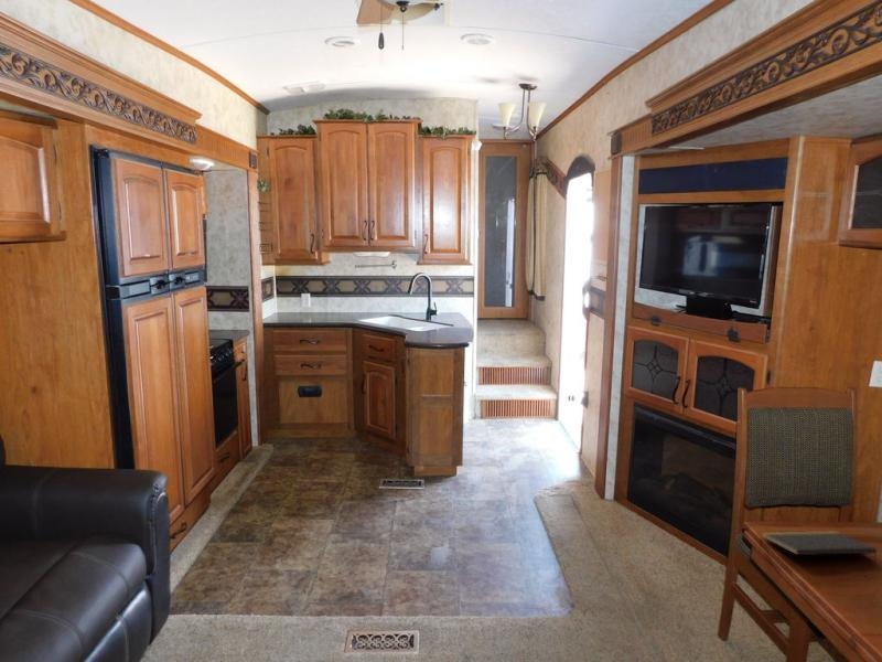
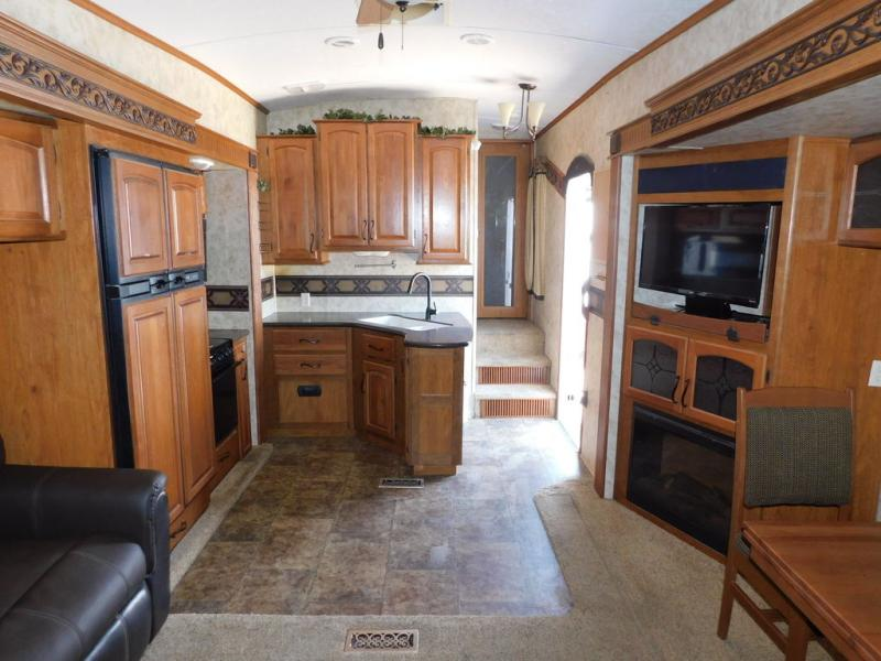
- notepad (816, 542)
